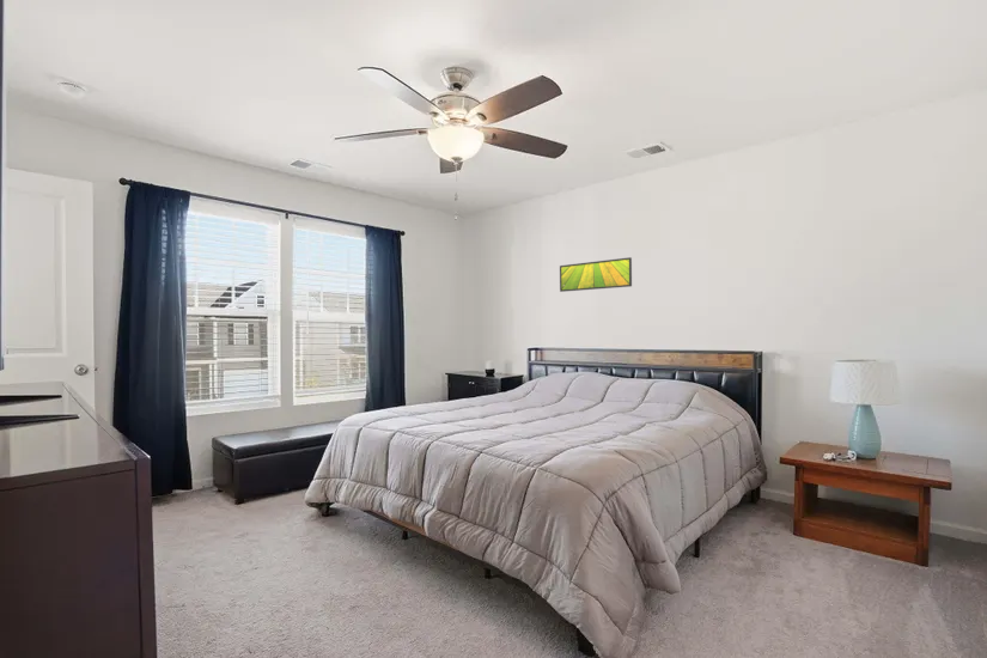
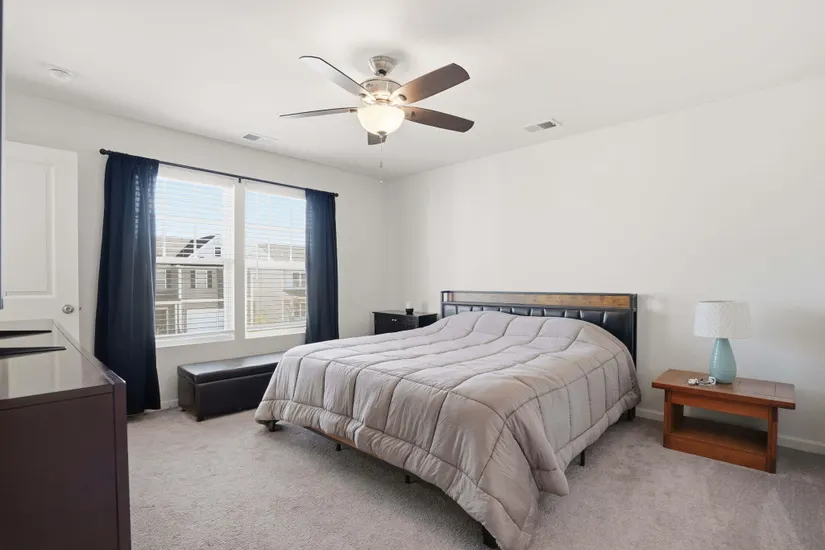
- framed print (593, 275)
